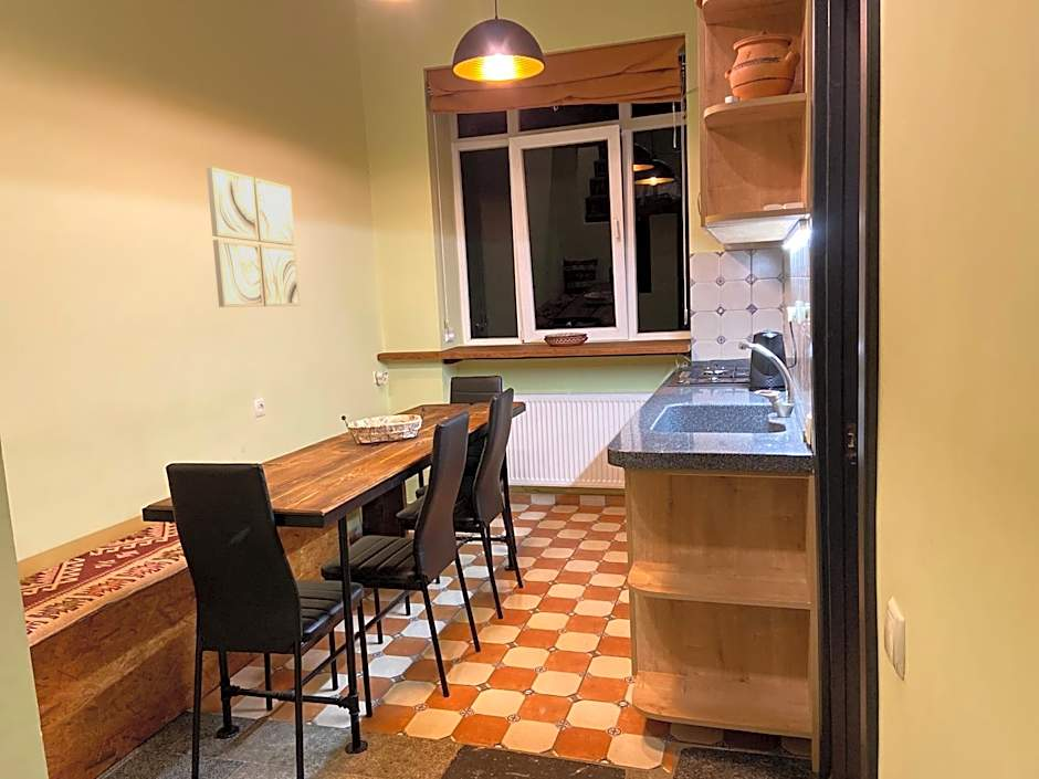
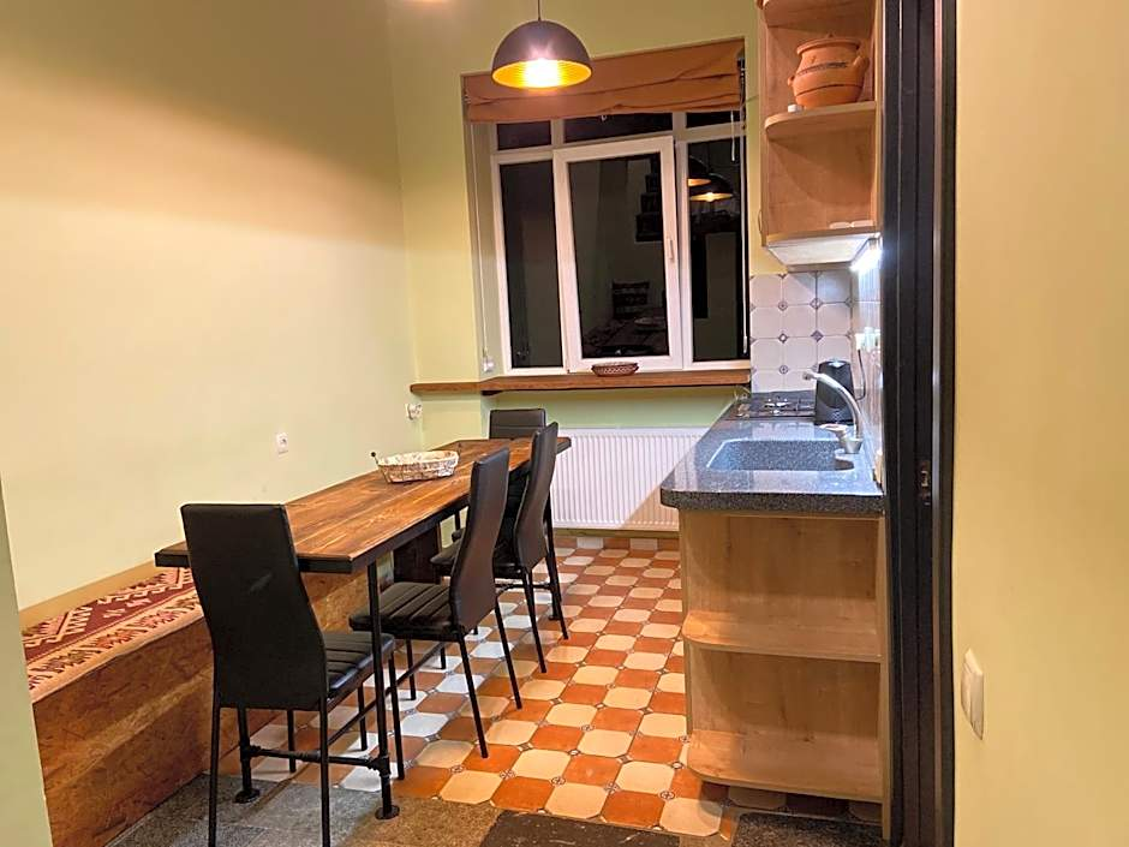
- wall art (258, 241)
